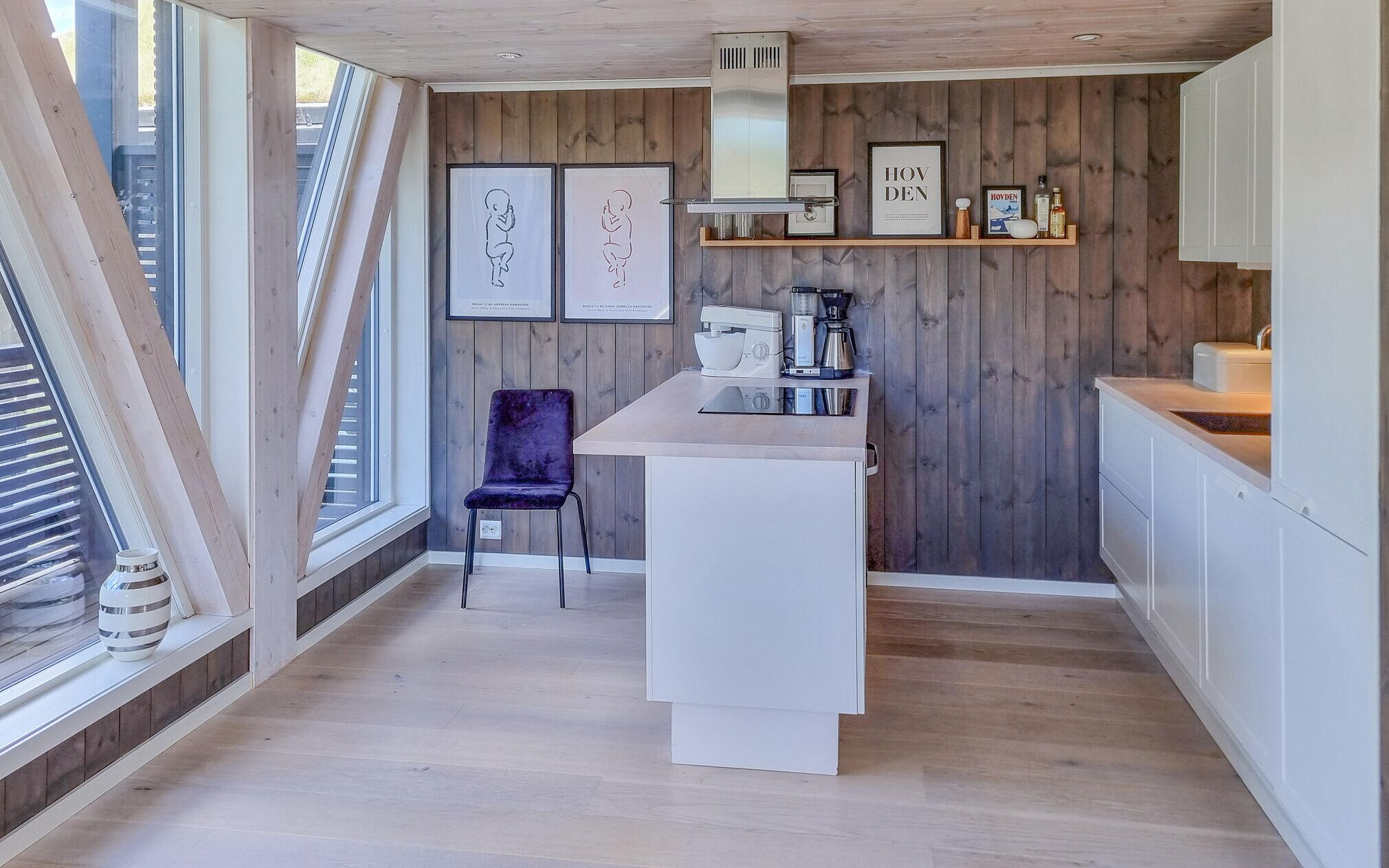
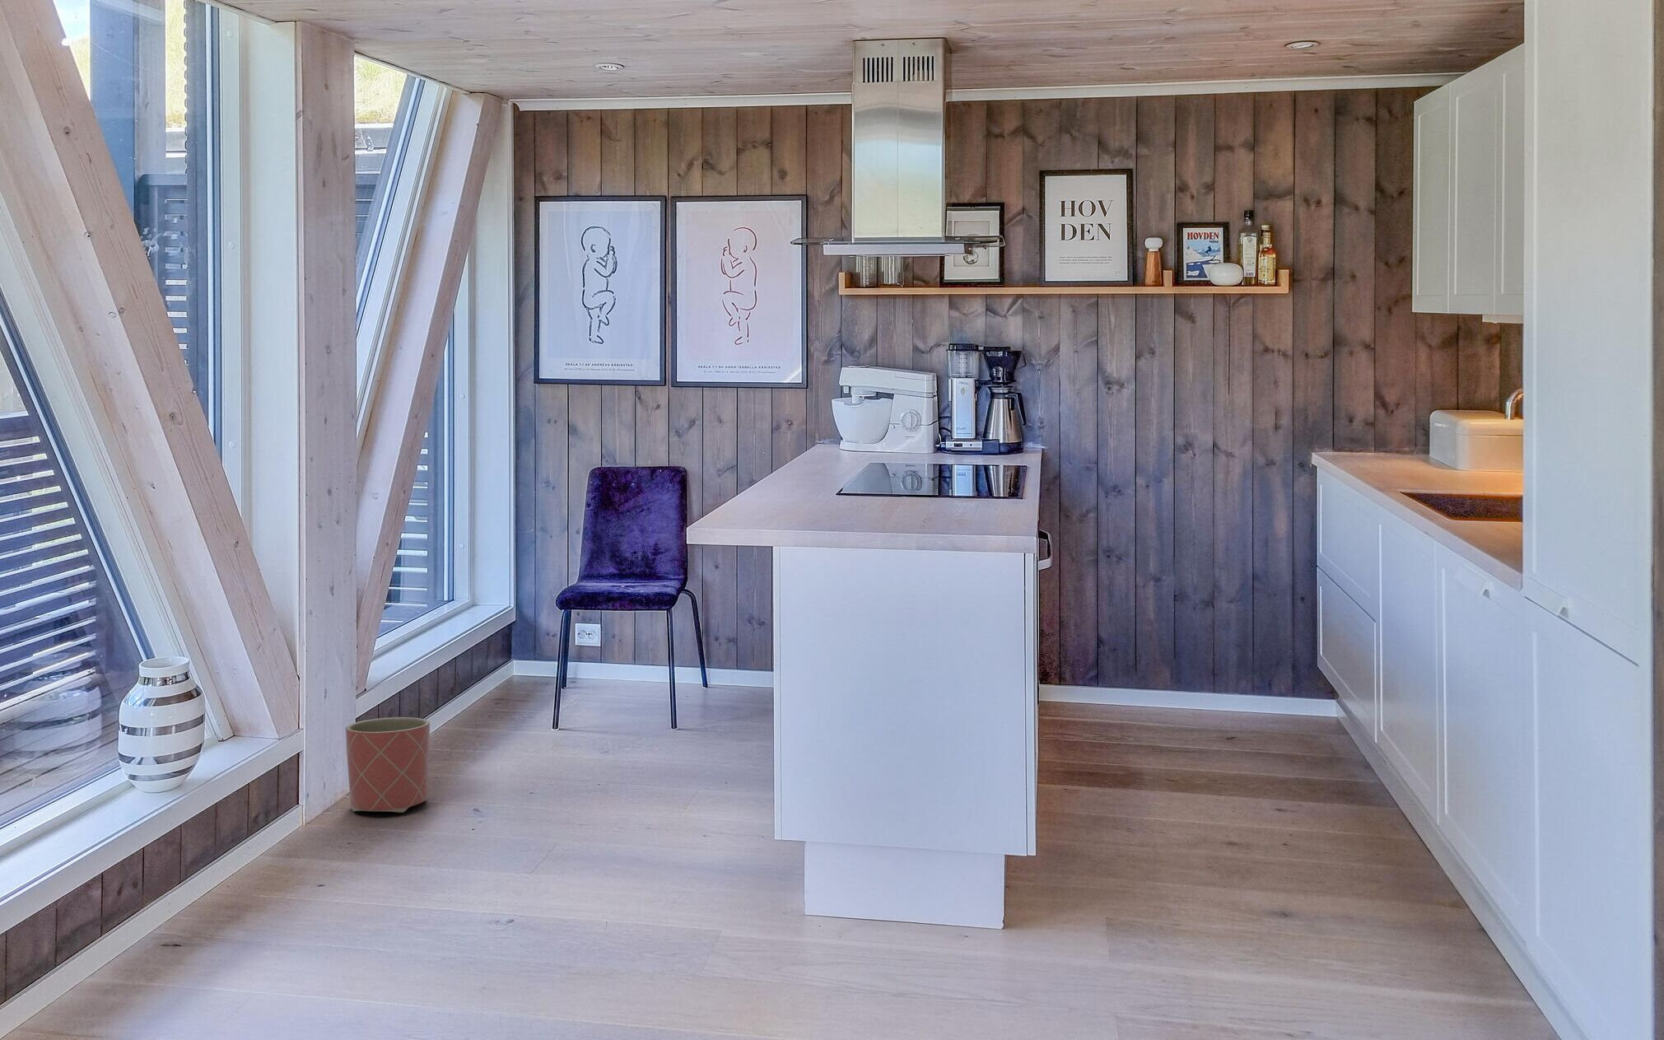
+ planter (388, 764)
